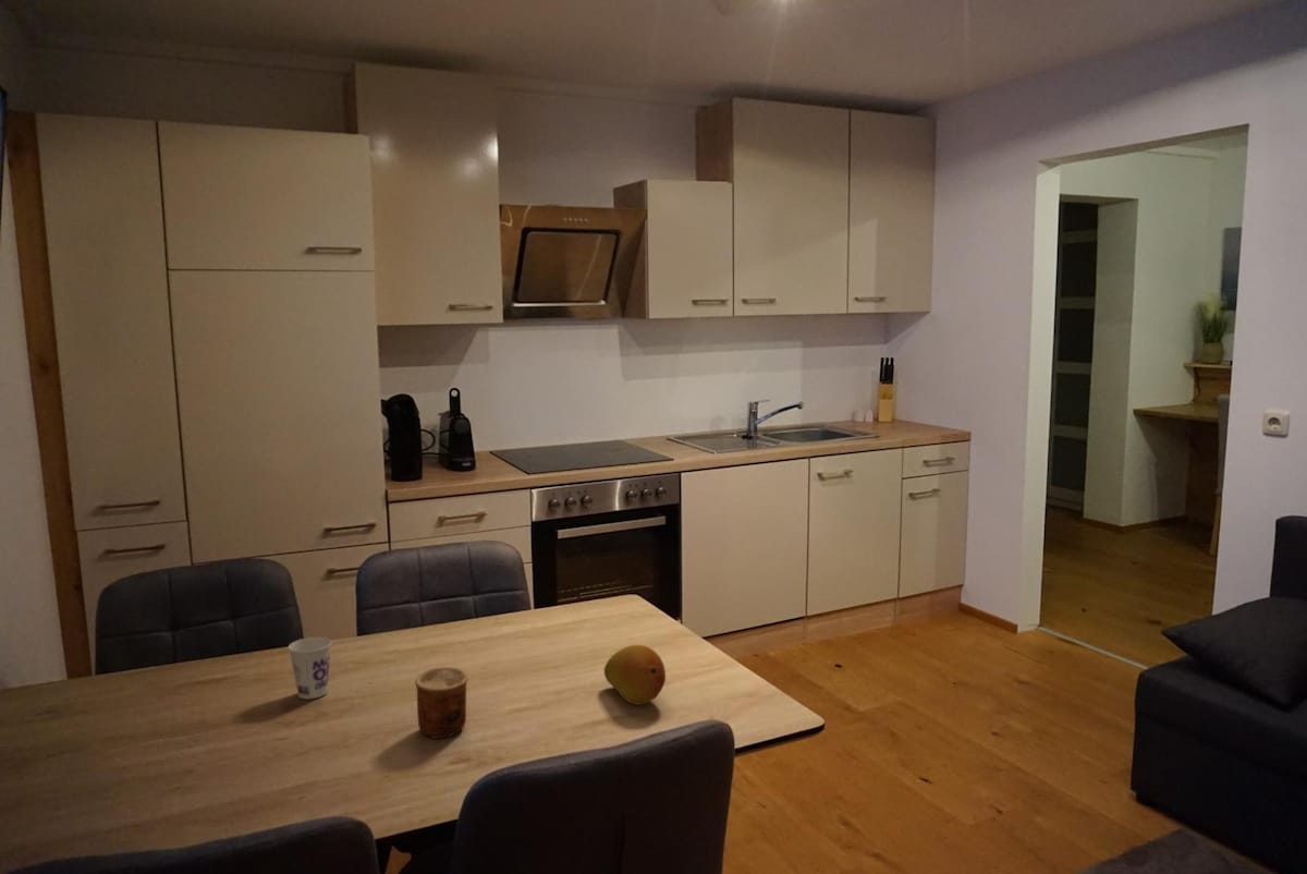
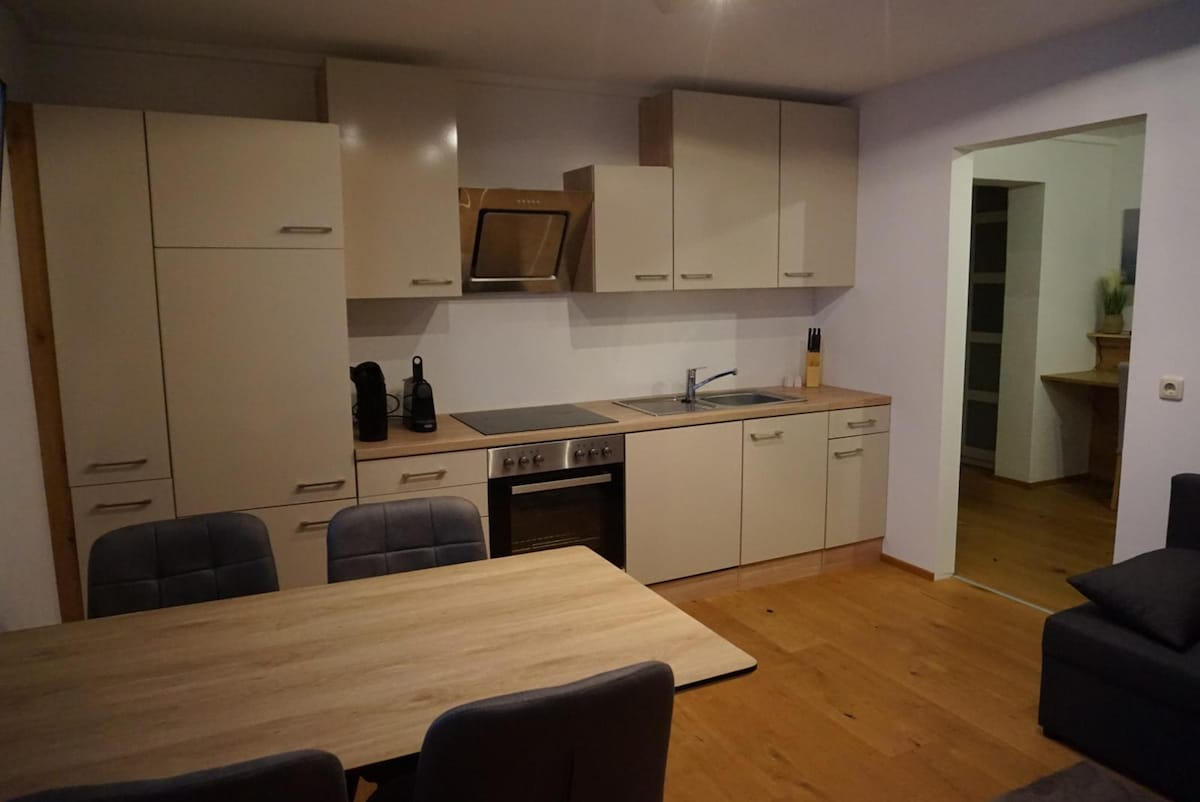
- cup (312, 668)
- cup (442, 703)
- fruit (635, 670)
